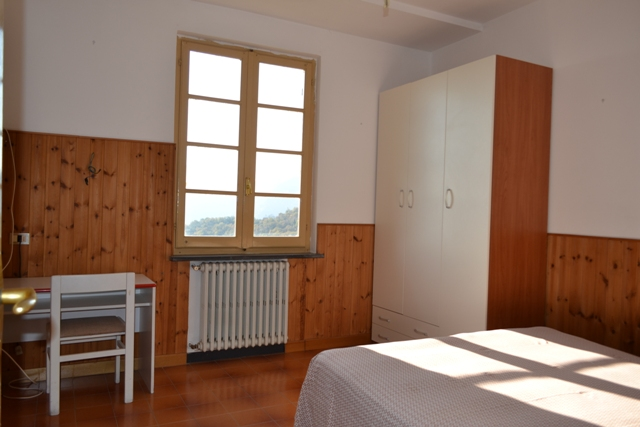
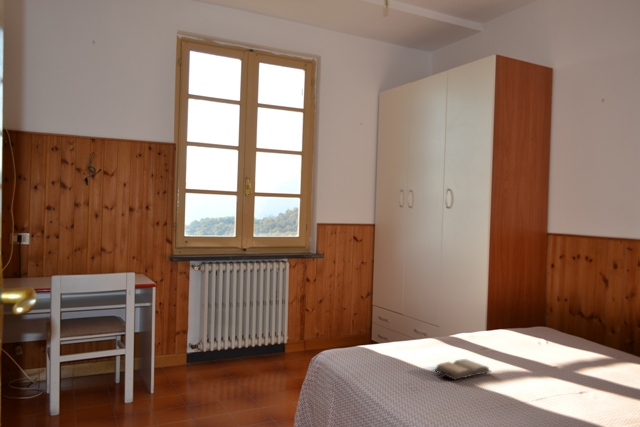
+ hardback book (461, 368)
